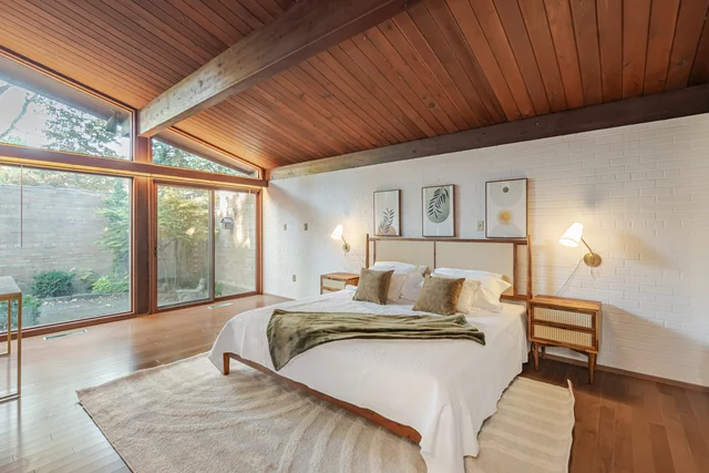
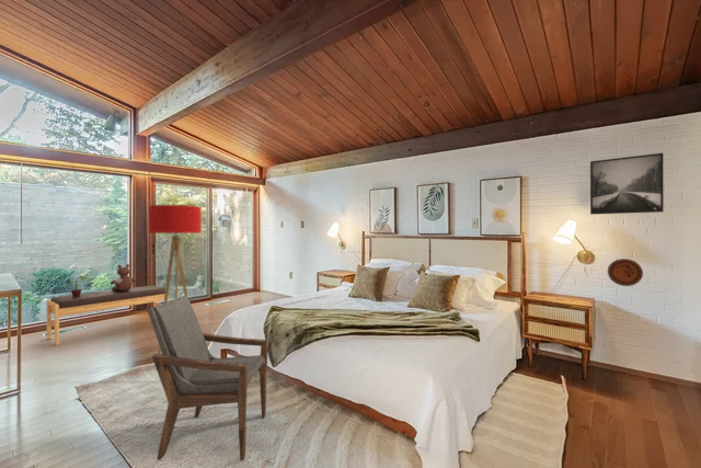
+ decorative plate (624, 272)
+ bench (111, 308)
+ armchair (212, 367)
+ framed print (624, 185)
+ stuffed bear (122, 277)
+ floor lamp (175, 288)
+ potted plant (77, 286)
